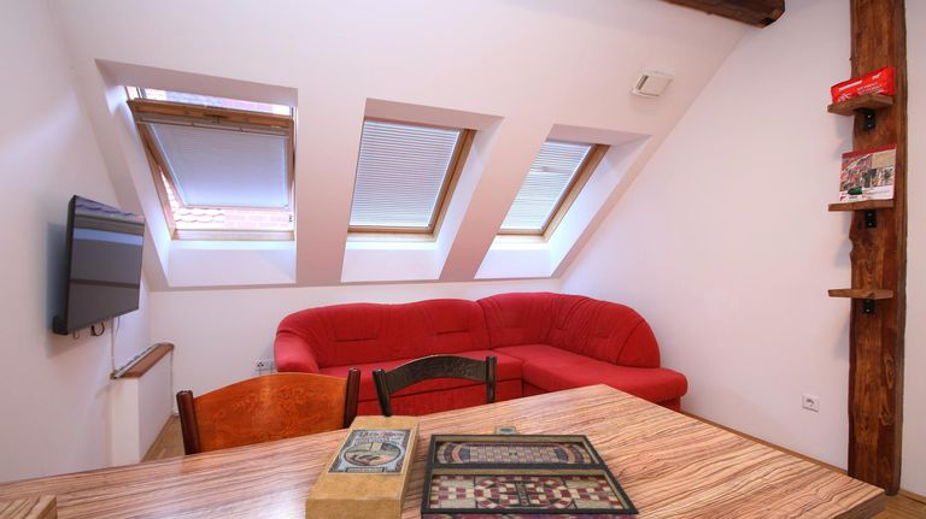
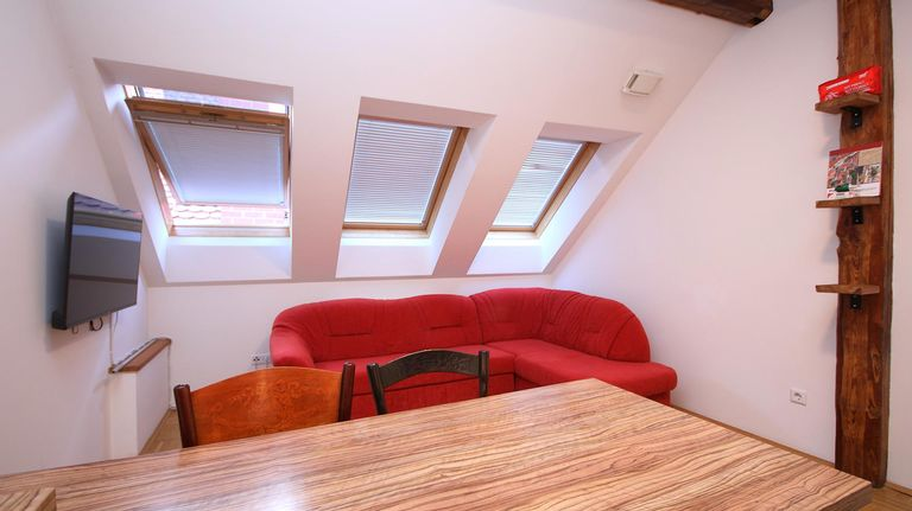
- board game (469, 456)
